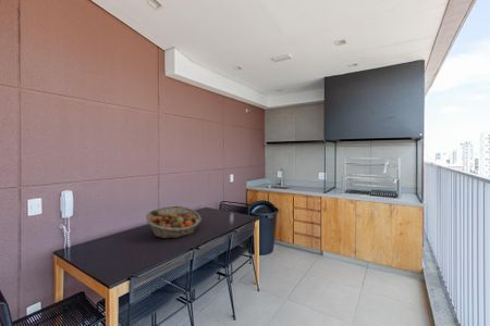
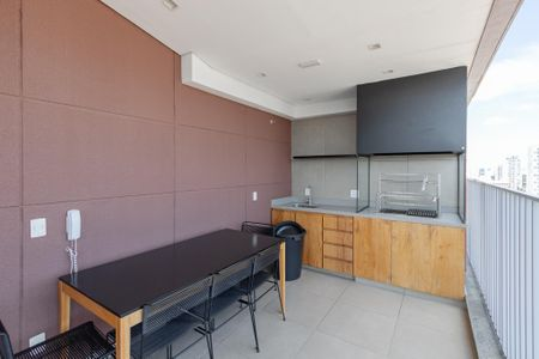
- fruit basket (174, 221)
